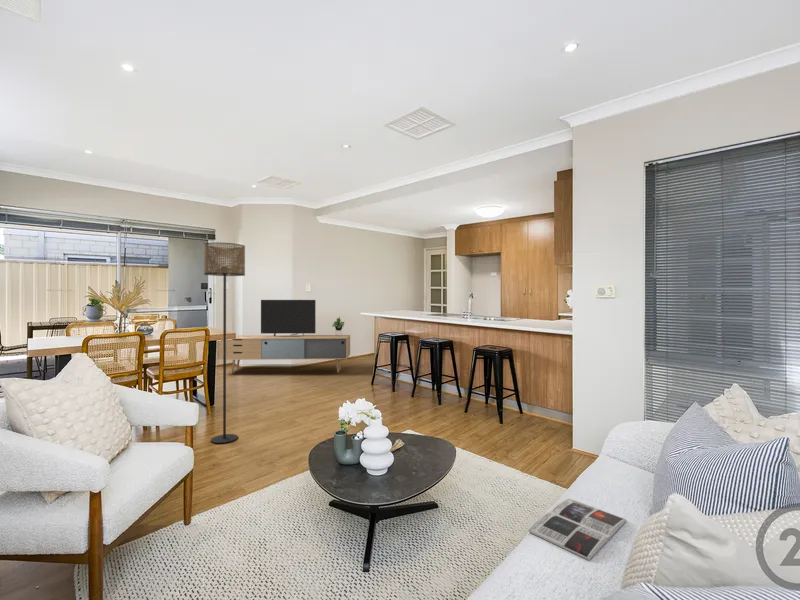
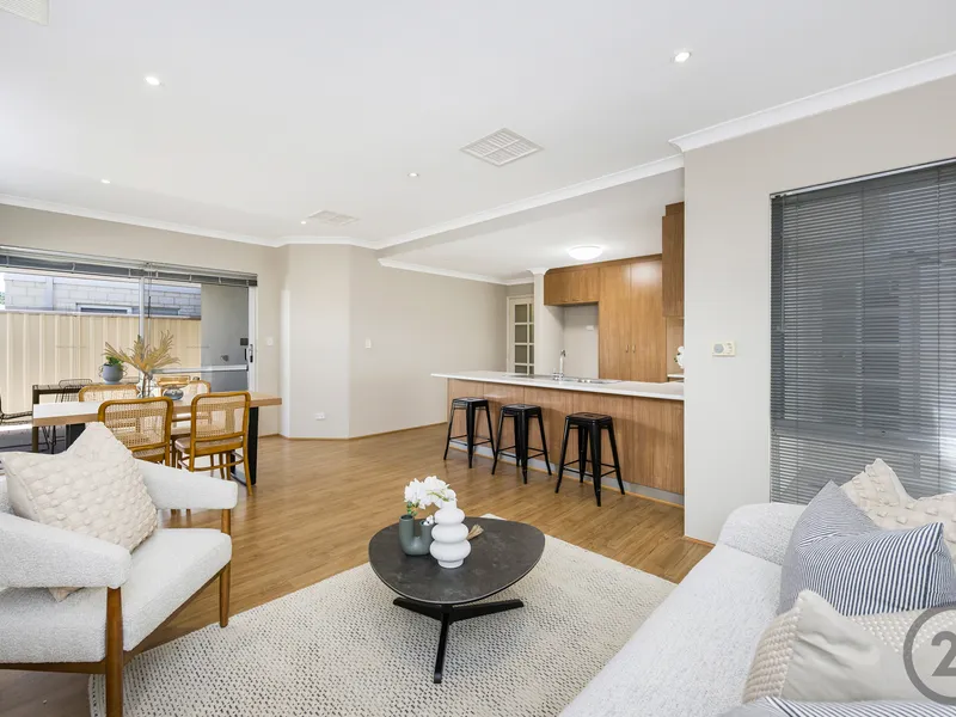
- floor lamp (224, 342)
- media console (287, 335)
- magazine (578, 523)
